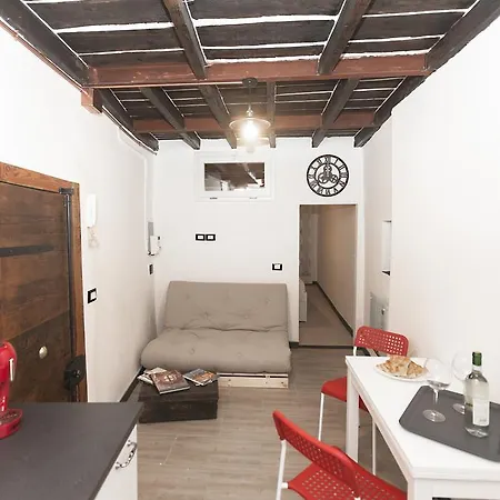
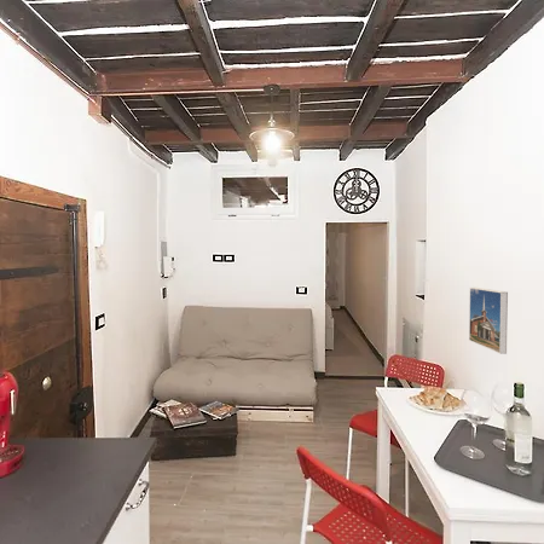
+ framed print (486, 318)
